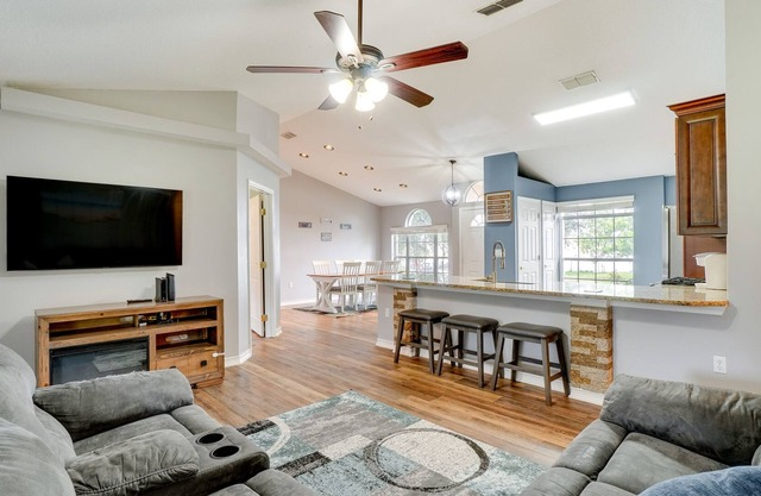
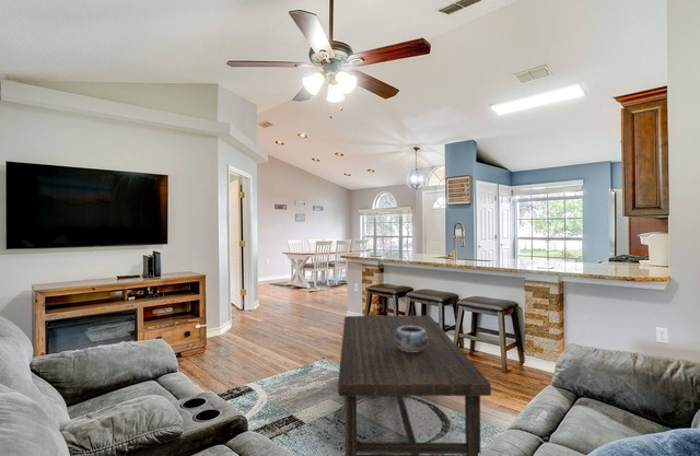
+ coffee table (397, 377)
+ decorative bowl (410, 338)
